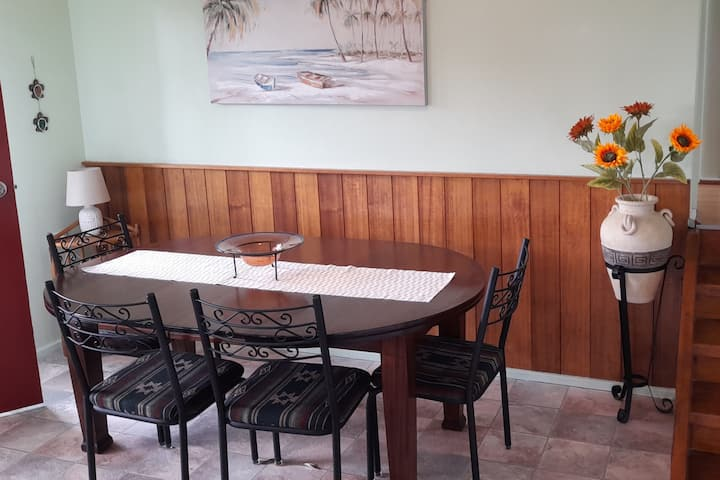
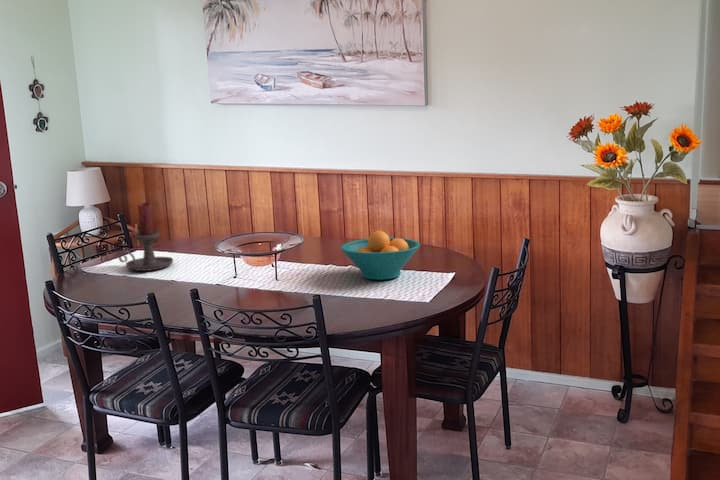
+ candle holder (141, 234)
+ fruit bowl (380, 253)
